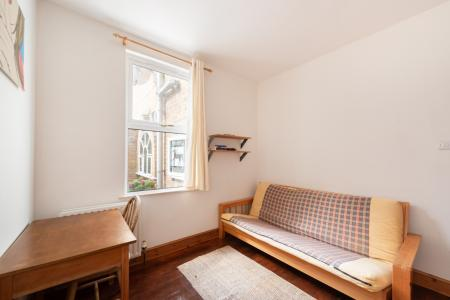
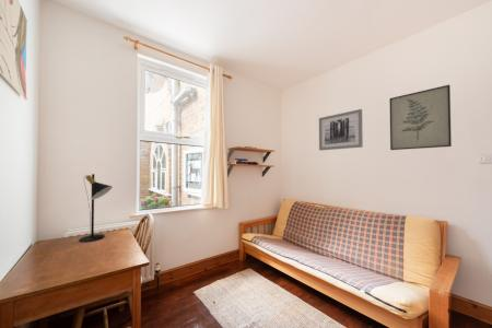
+ table lamp (93, 206)
+ wall art (418, 120)
+ wall art (339, 131)
